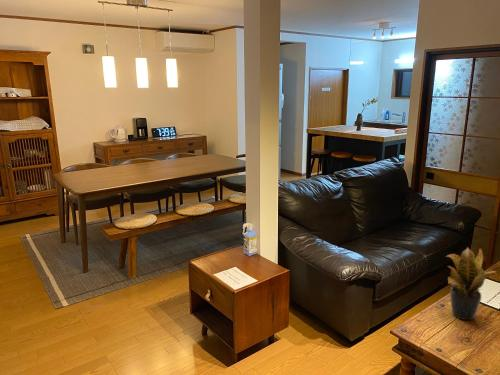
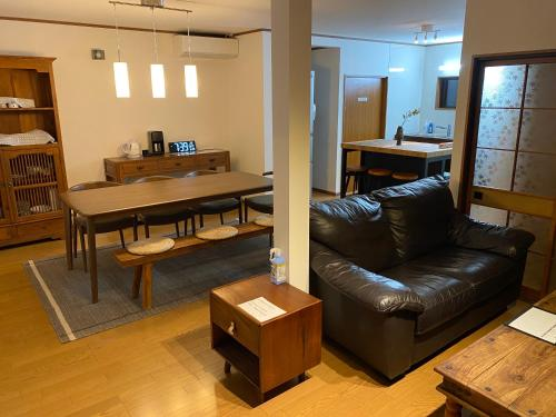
- potted plant (464, 279)
